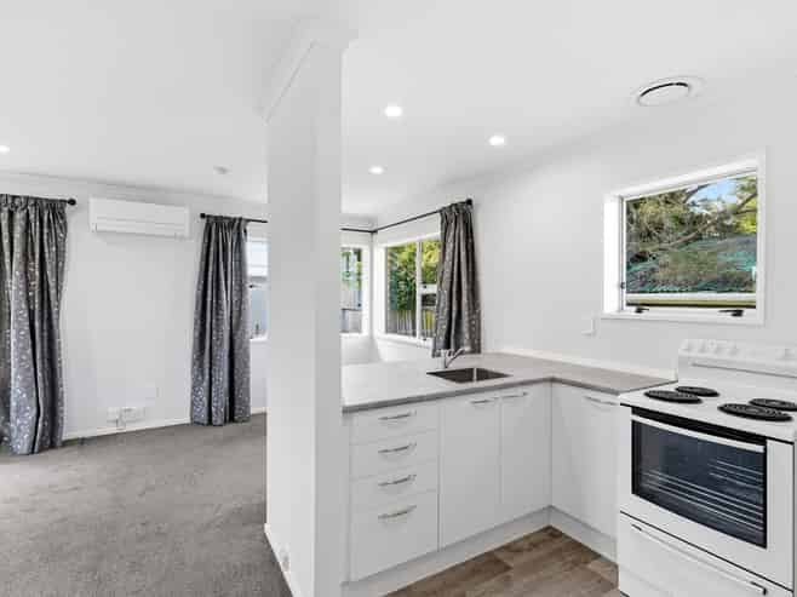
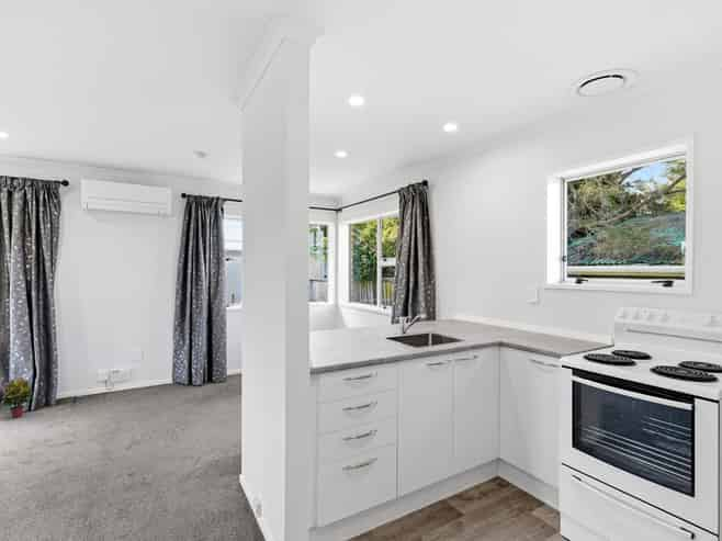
+ potted plant (18, 396)
